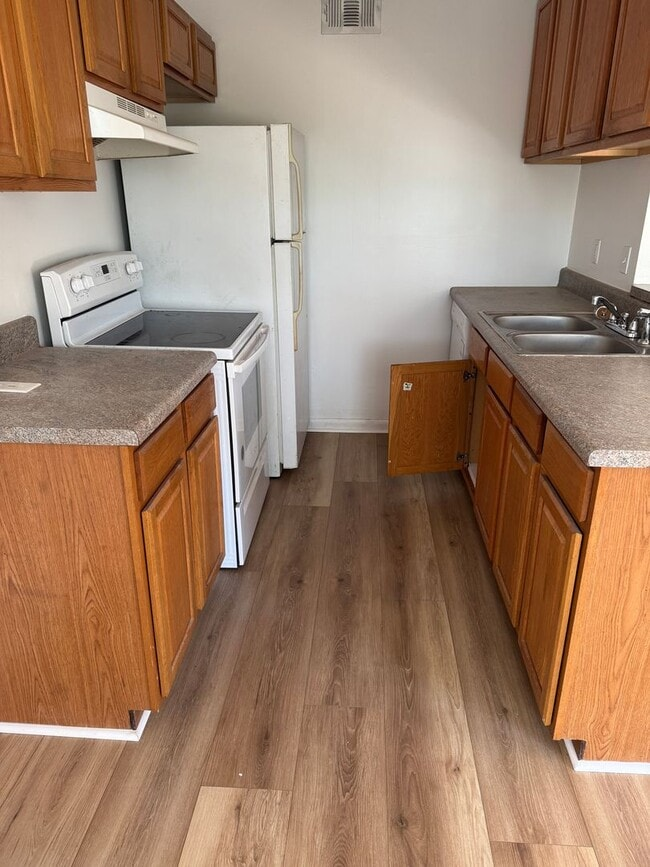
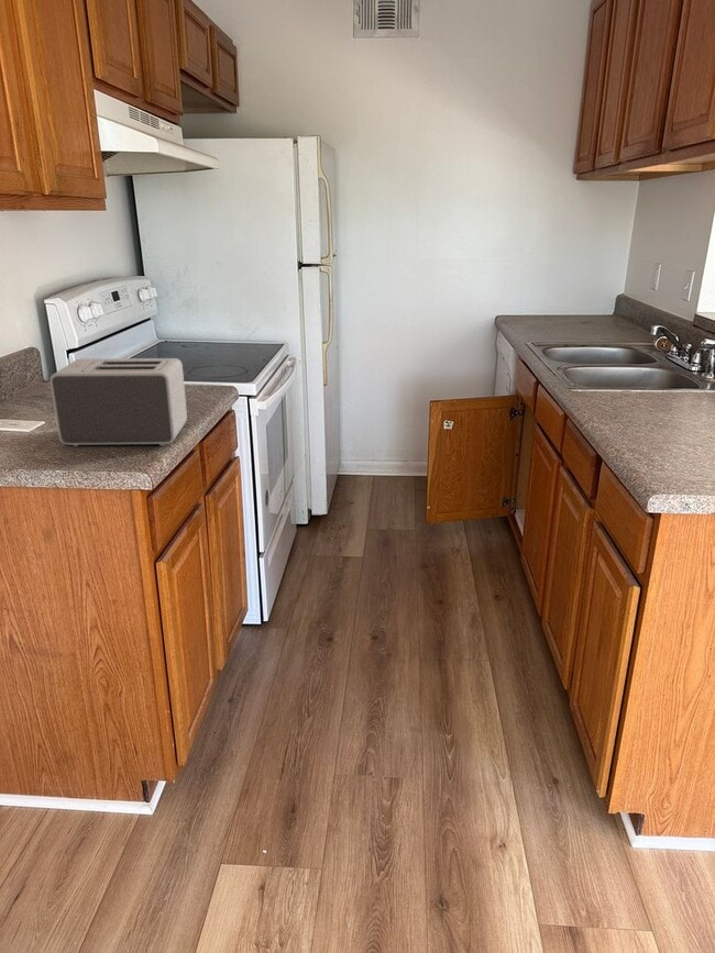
+ toaster (118, 401)
